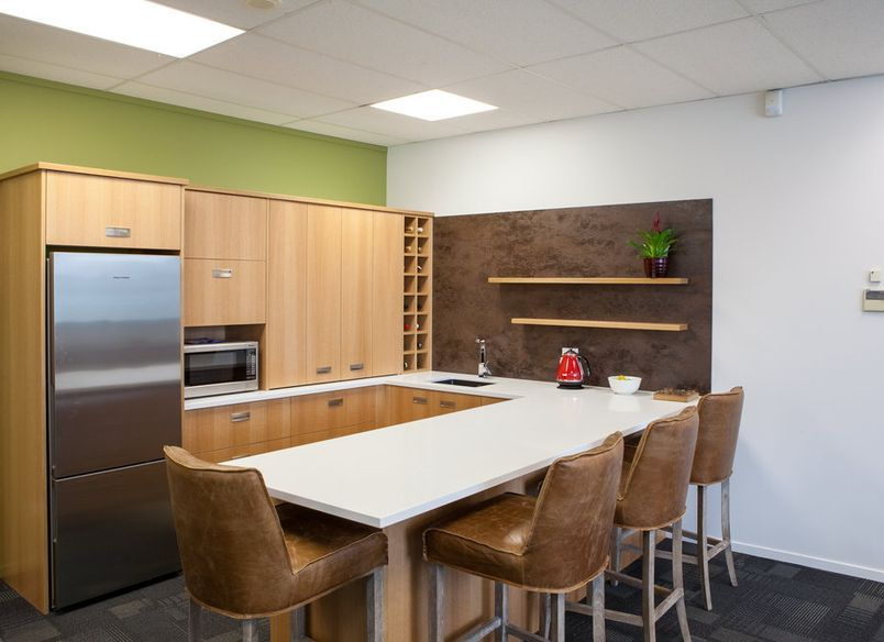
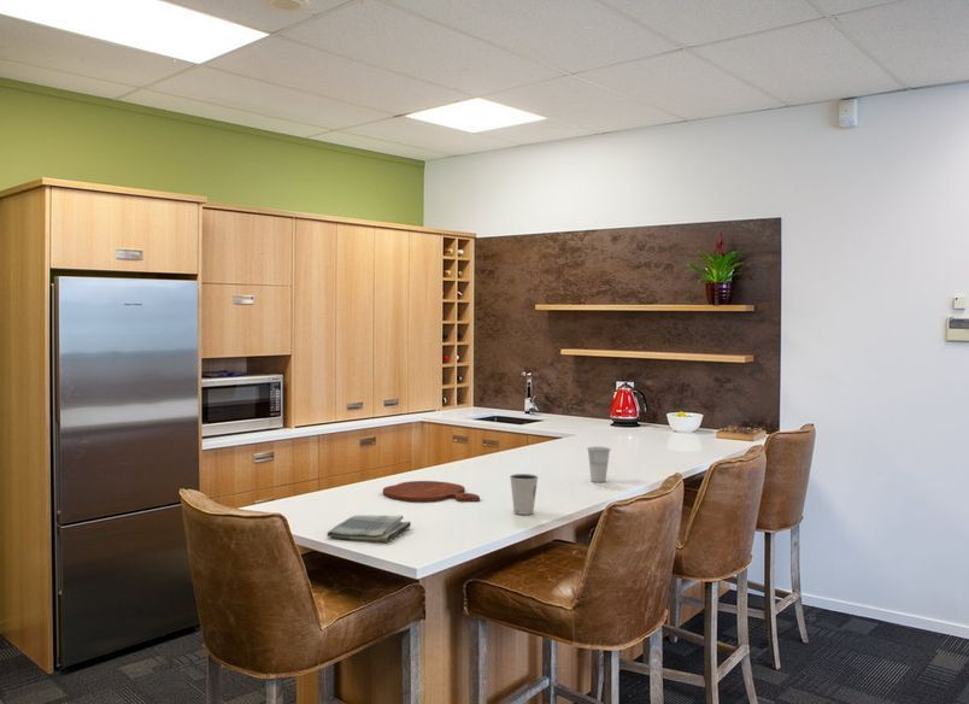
+ dish towel (370, 526)
+ cup (598, 464)
+ cutting board (435, 492)
+ dixie cup (523, 494)
